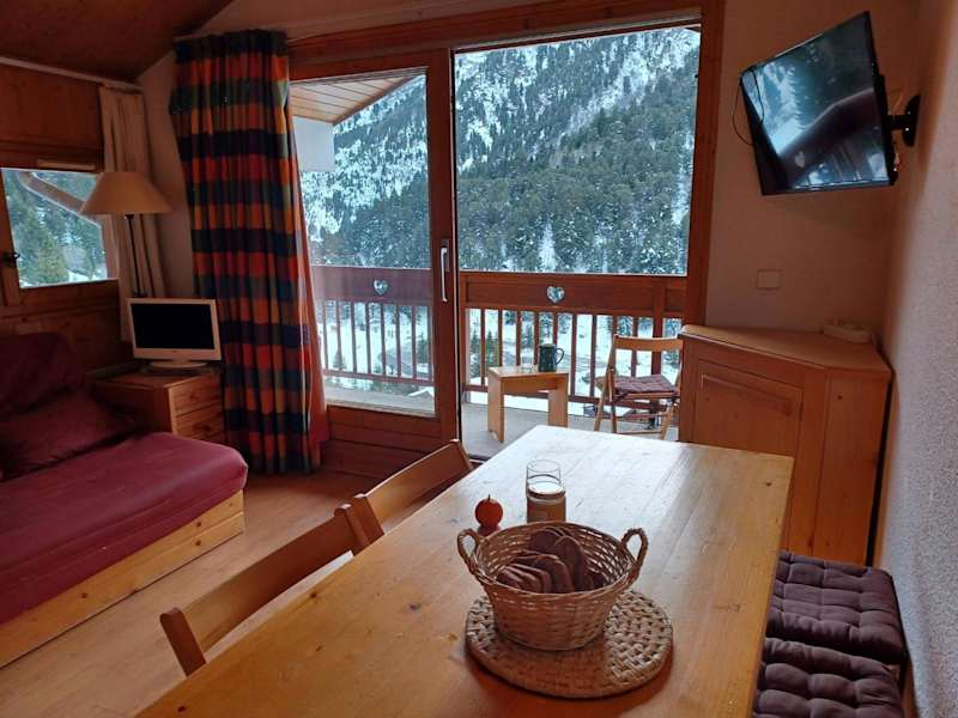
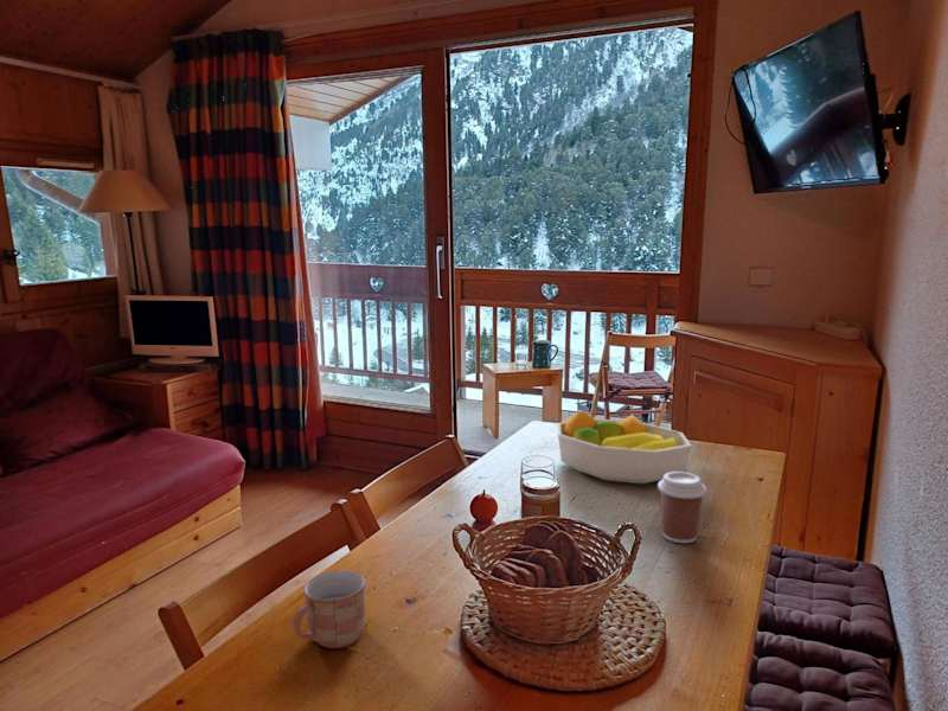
+ fruit bowl (620, 443)
+ mug (328, 613)
+ coffee cup (680, 506)
